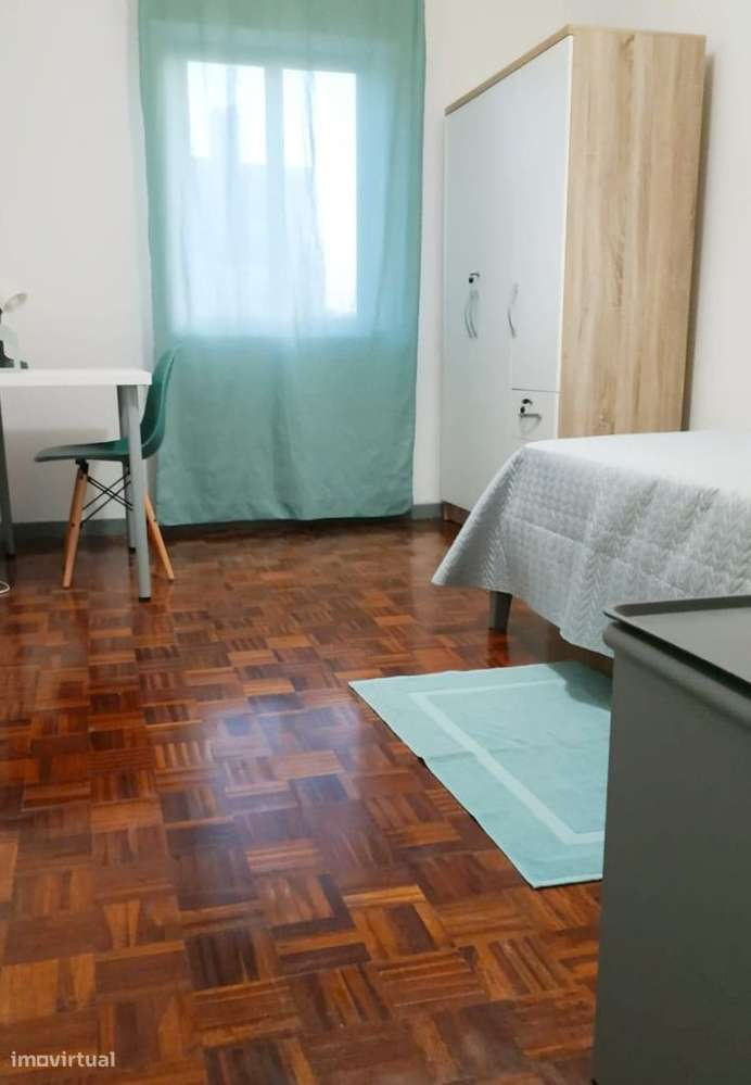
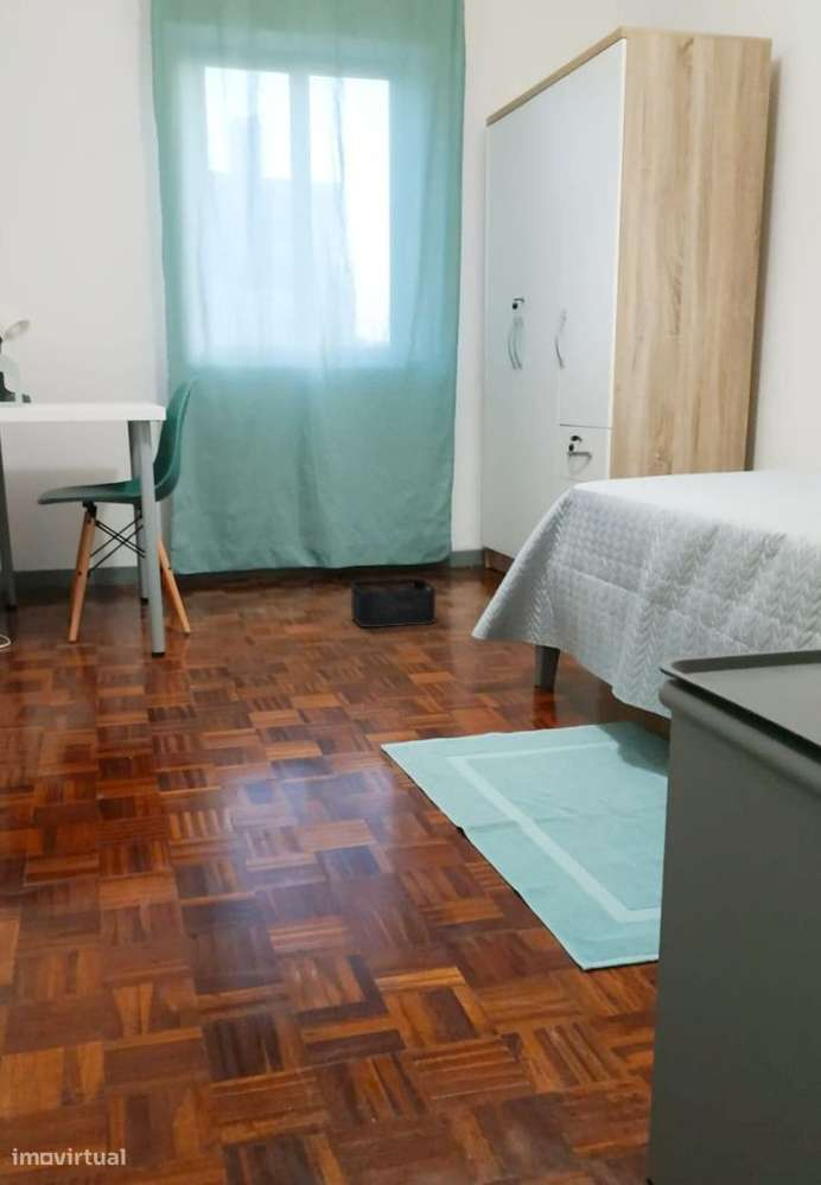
+ storage bin (393, 601)
